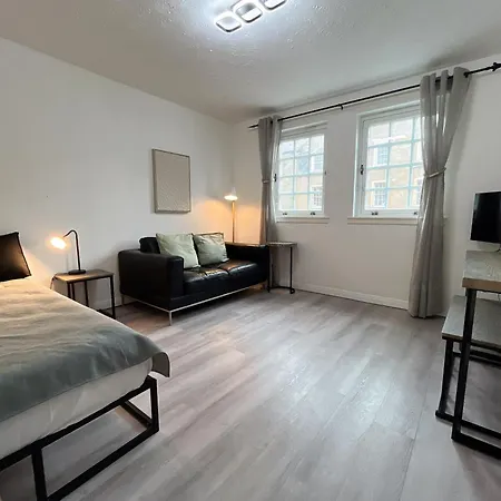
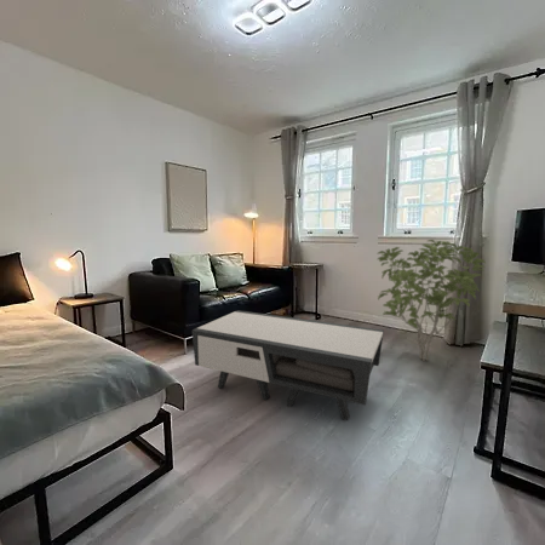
+ coffee table (287, 360)
+ shrub (428, 300)
